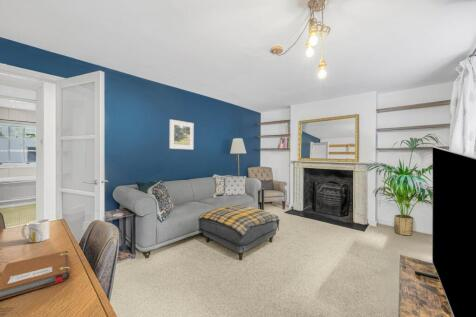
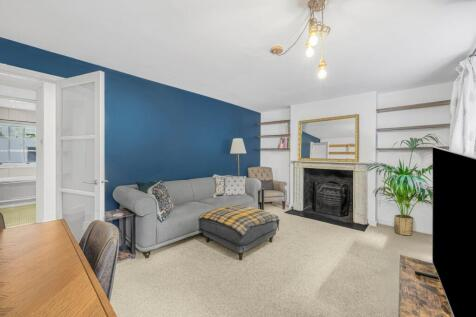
- mug (35, 231)
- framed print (182, 135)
- notebook (37, 272)
